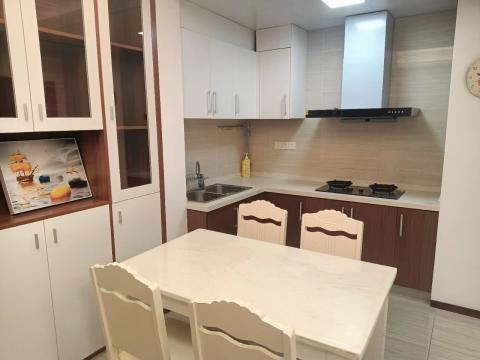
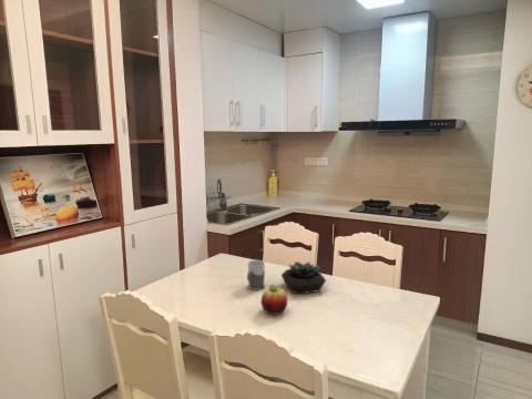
+ succulent plant (303, 276)
+ fruit (274, 299)
+ mug (254, 276)
